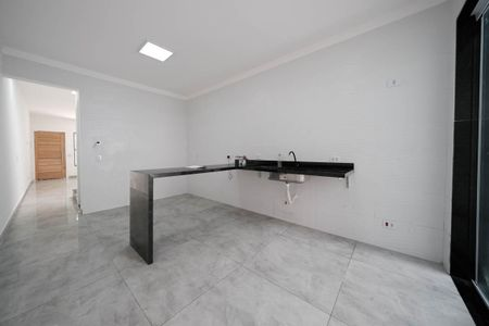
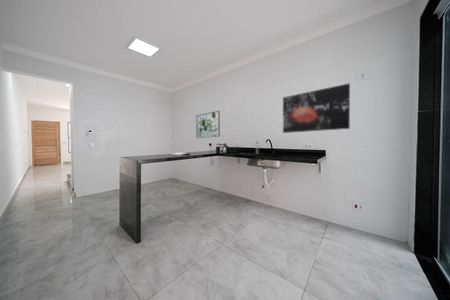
+ wall art (312, 111)
+ wall art (206, 125)
